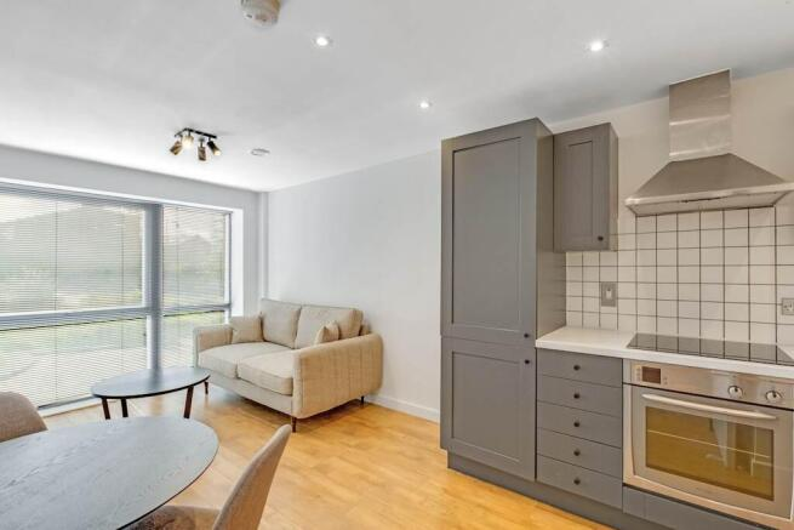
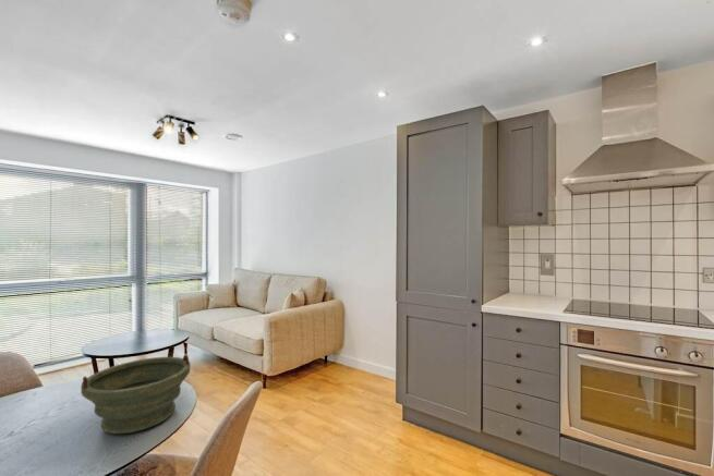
+ bowl (140, 391)
